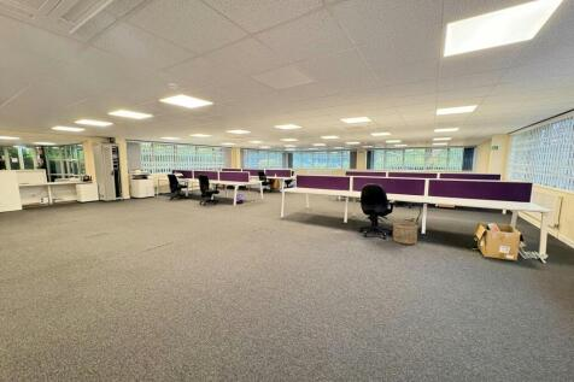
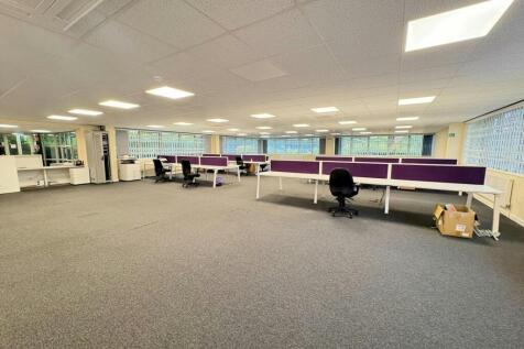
- wooden bucket (404, 233)
